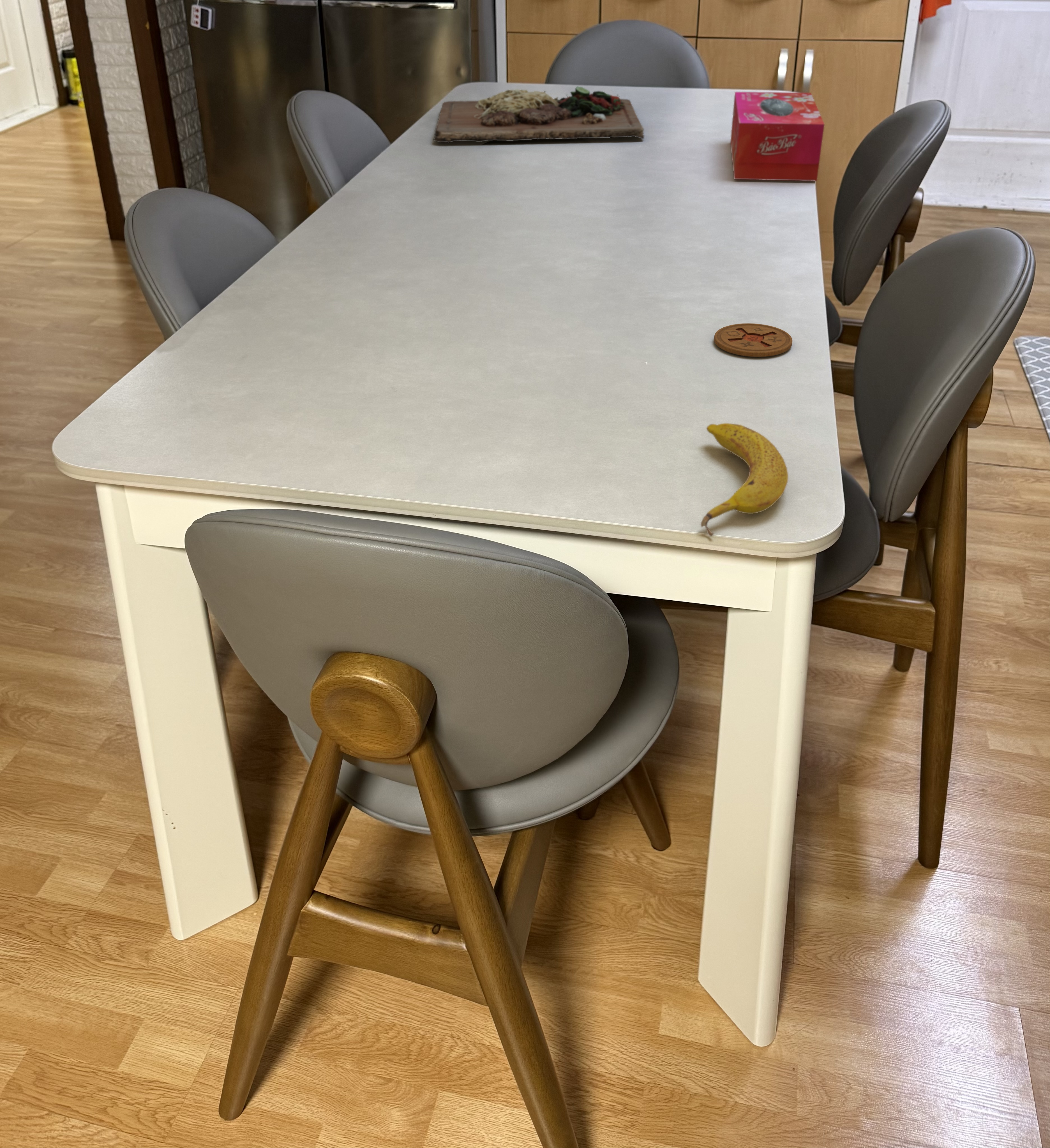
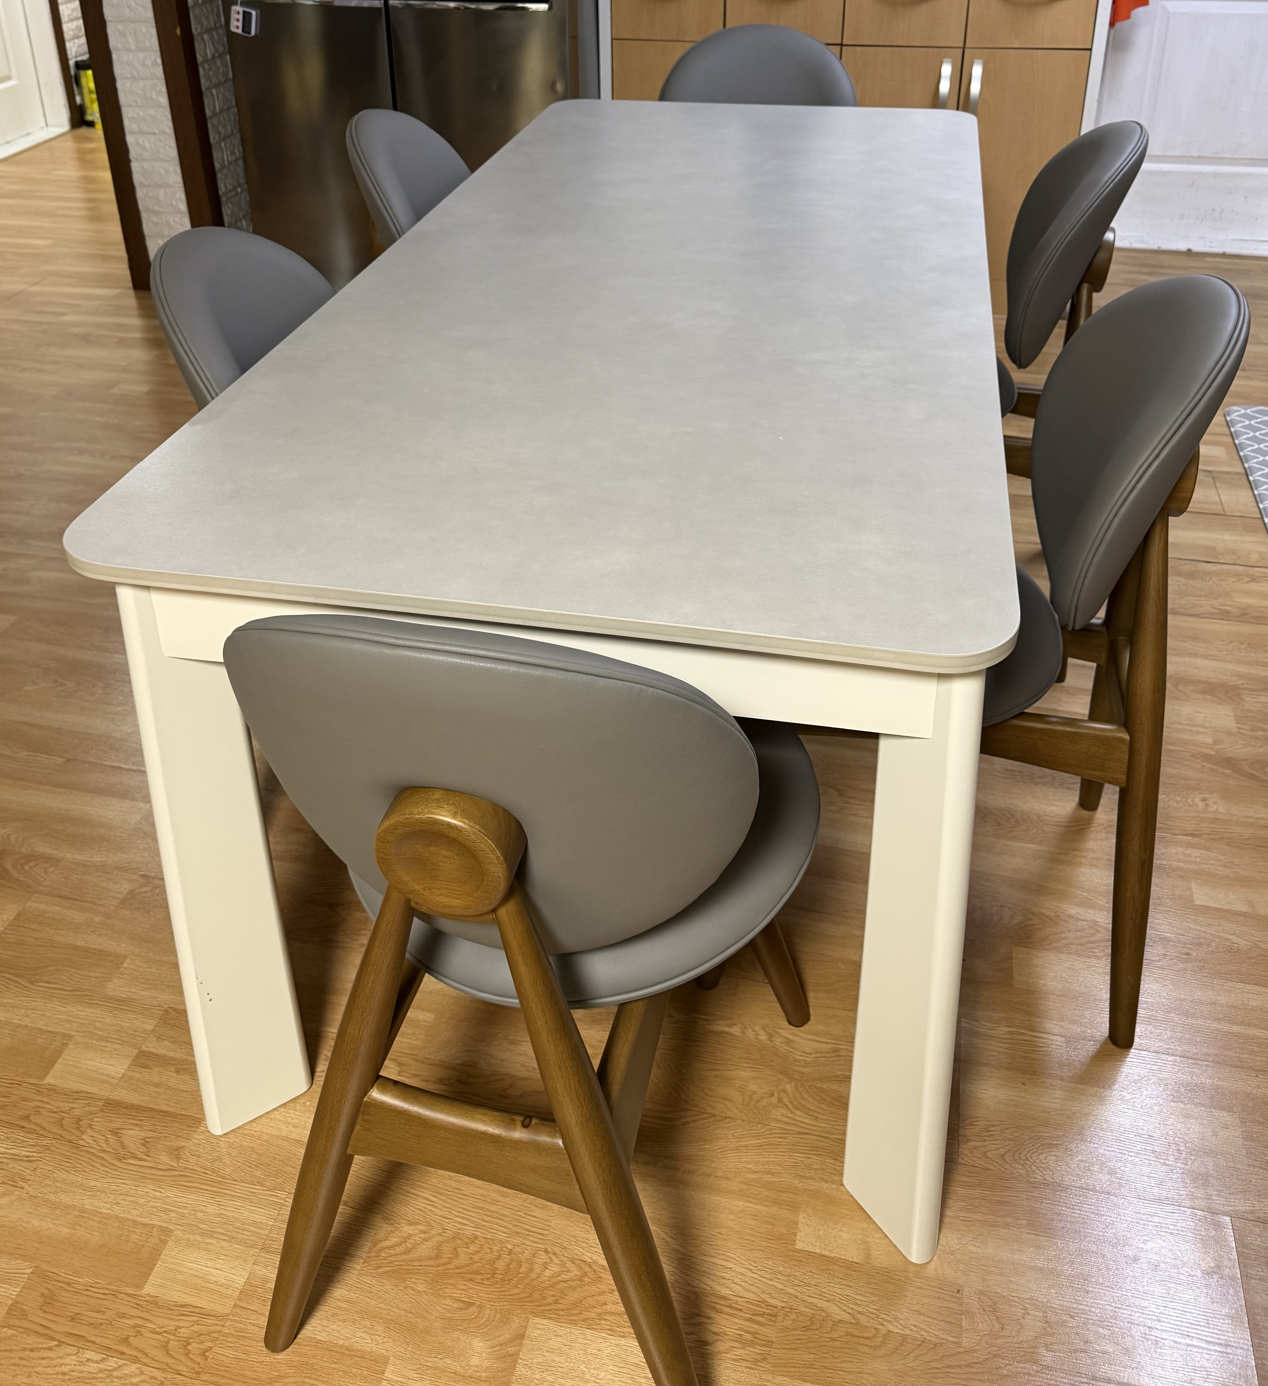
- tissue box (774, 134)
- coaster (753, 340)
- cutting board (537, 108)
- fruit (747, 464)
